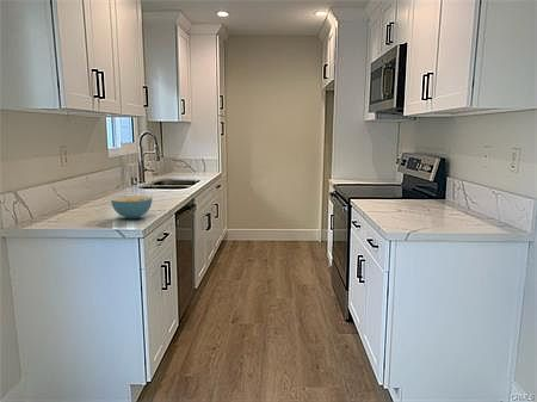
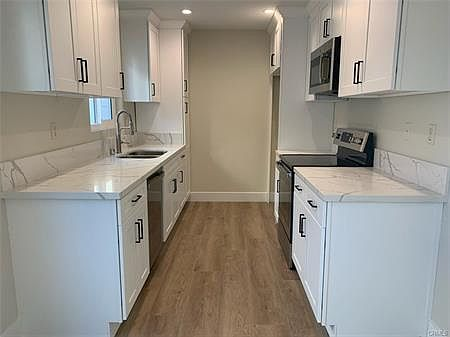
- cereal bowl (132, 208)
